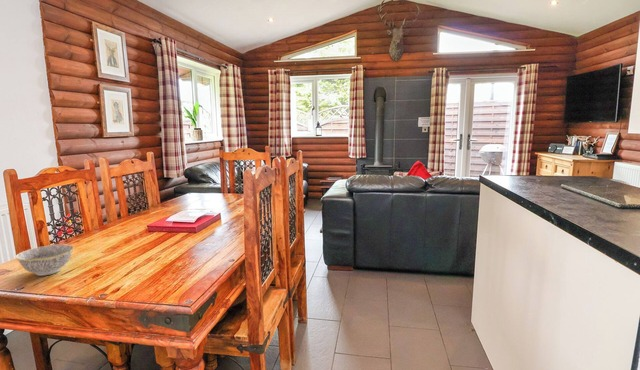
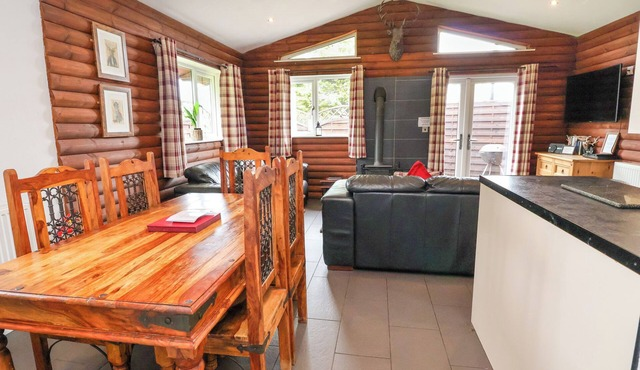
- bowl (47, 261)
